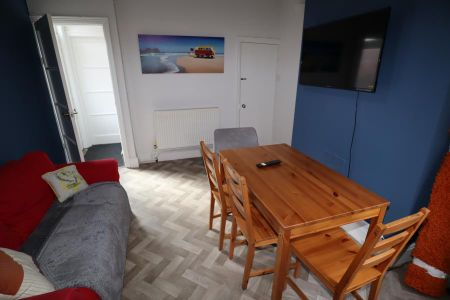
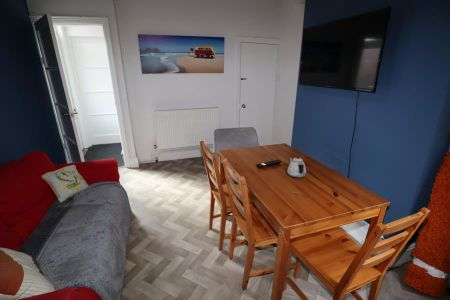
+ teapot (296, 165)
